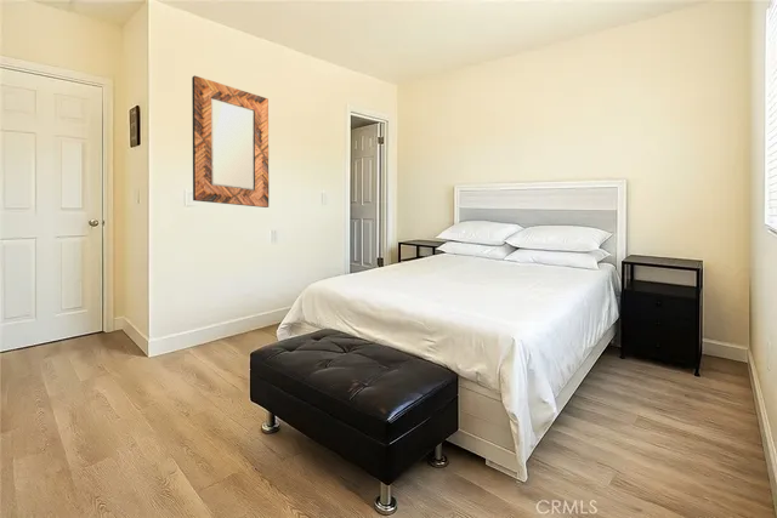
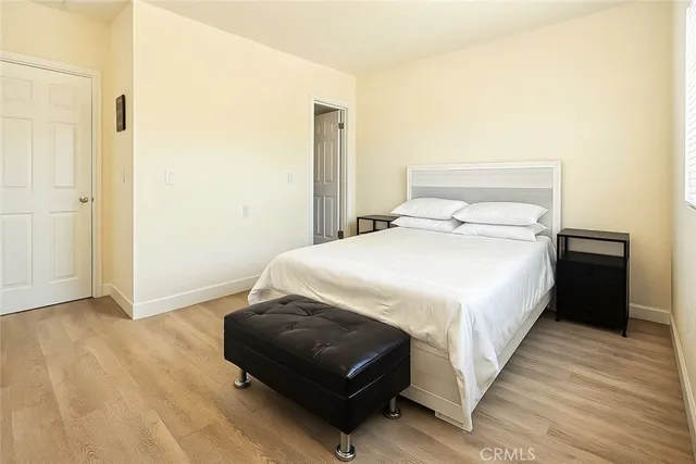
- home mirror (233, 146)
